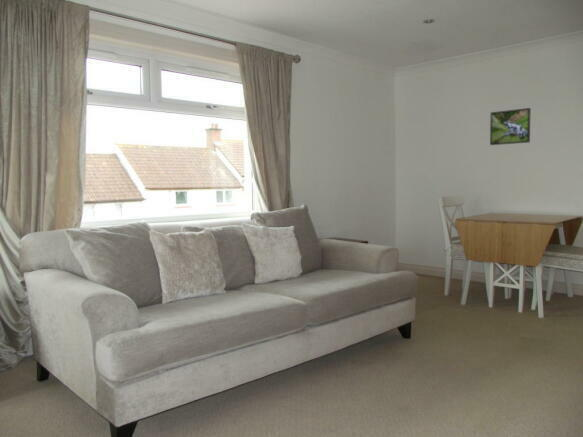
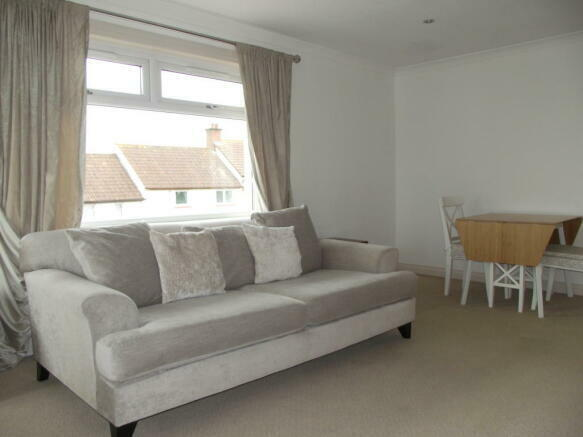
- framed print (509, 127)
